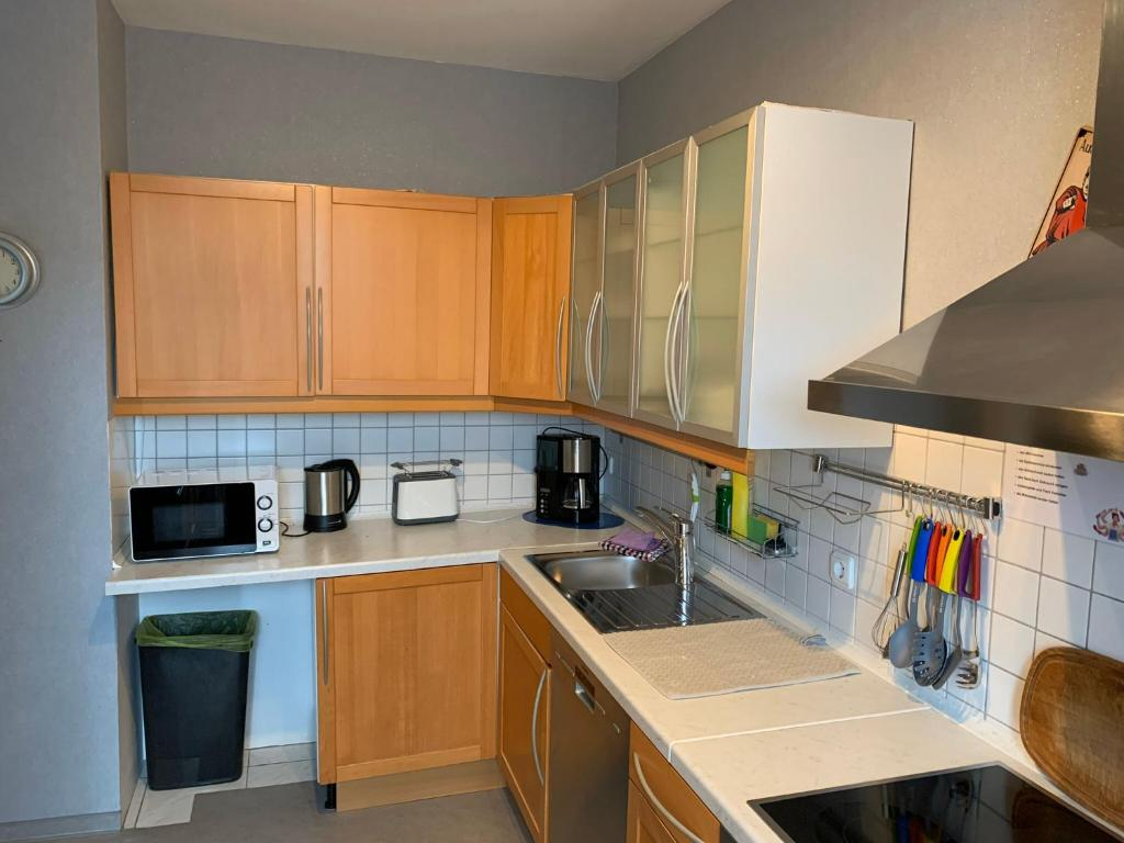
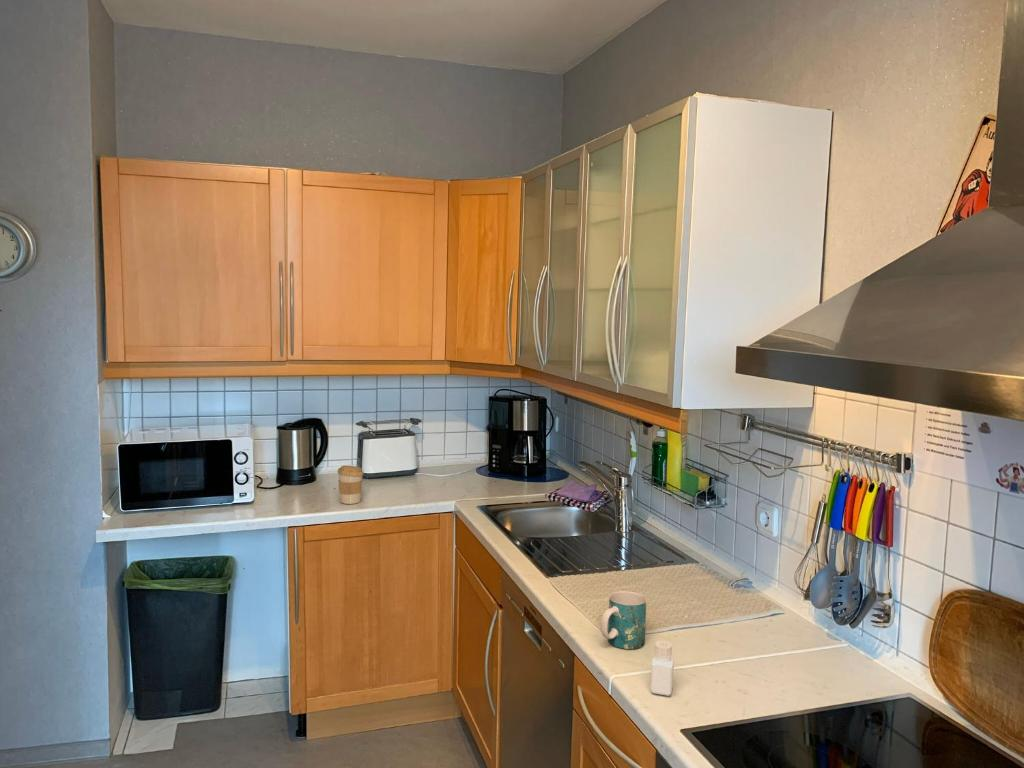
+ coffee cup (350, 483)
+ mug (621, 621)
+ pepper shaker (662, 667)
